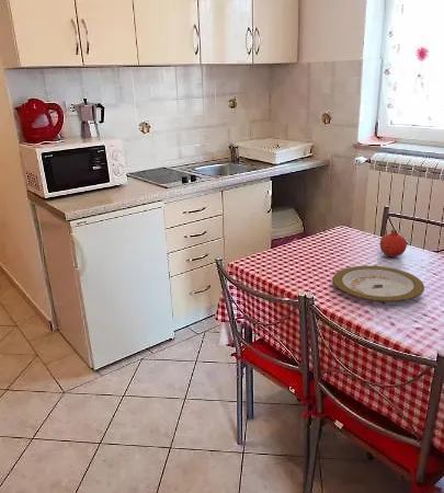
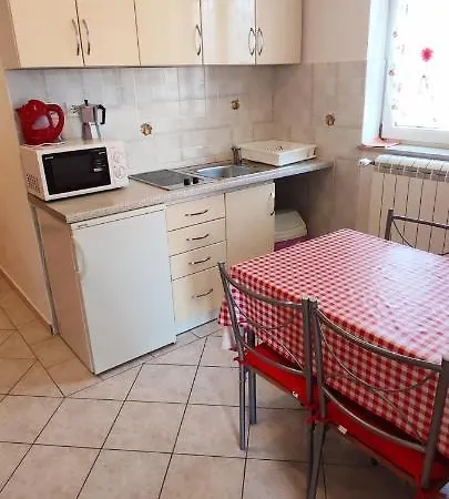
- fruit (392, 242)
- plate (376, 285)
